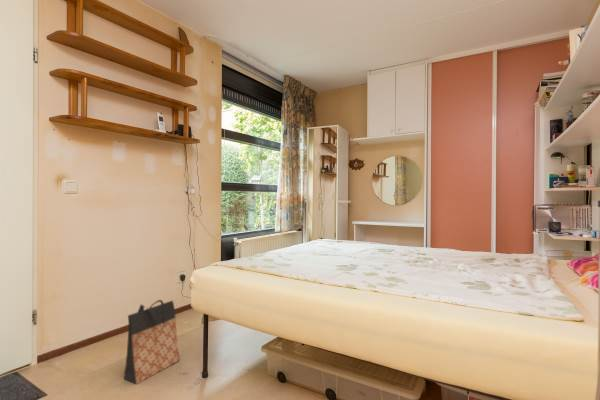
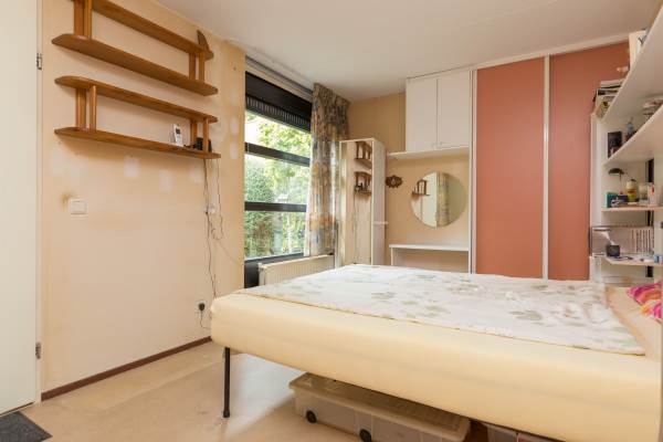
- bag (152, 335)
